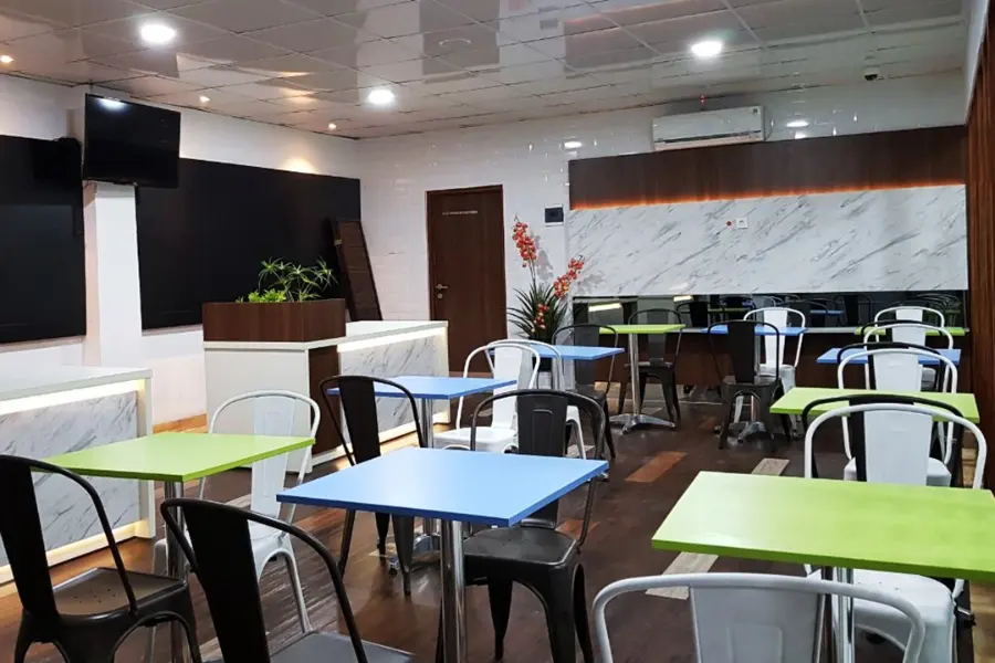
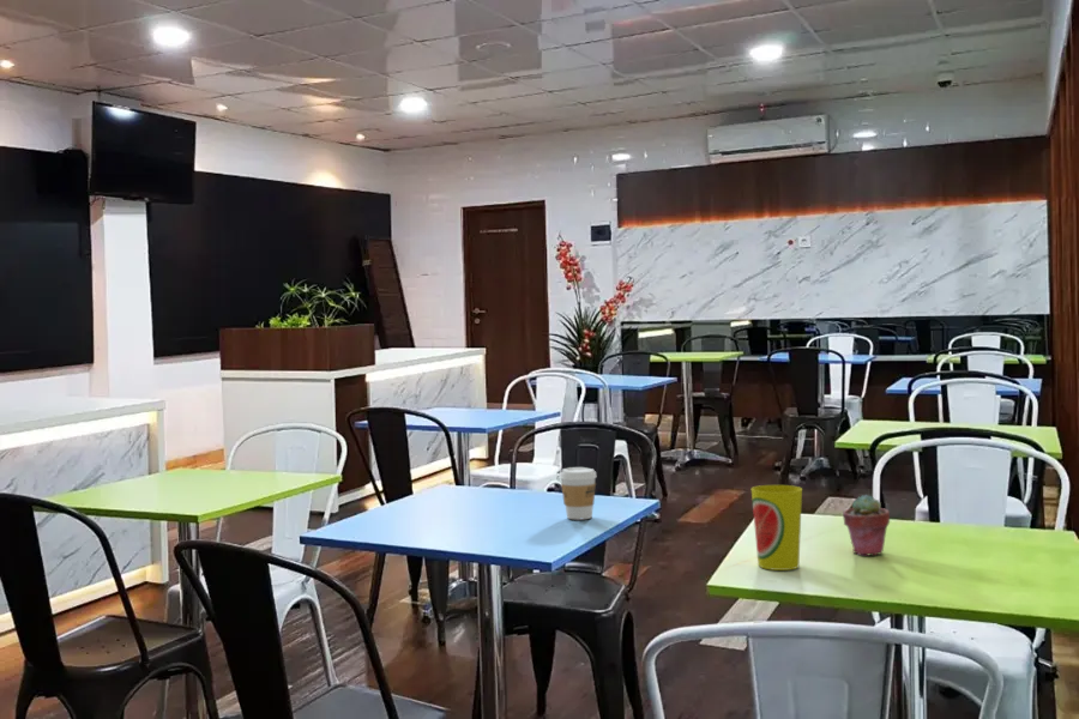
+ potted succulent (866, 522)
+ cup (777, 526)
+ coffee cup (578, 493)
